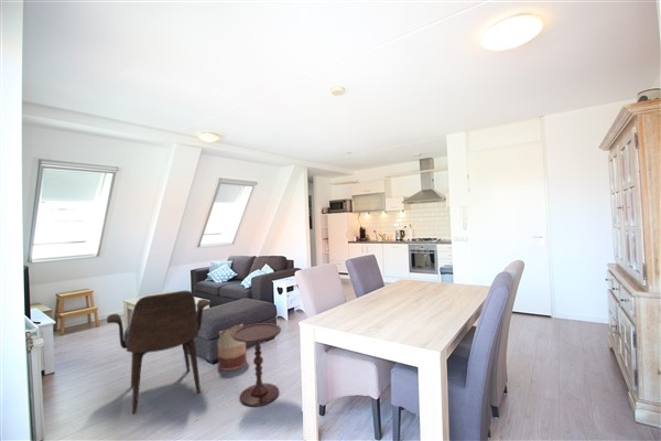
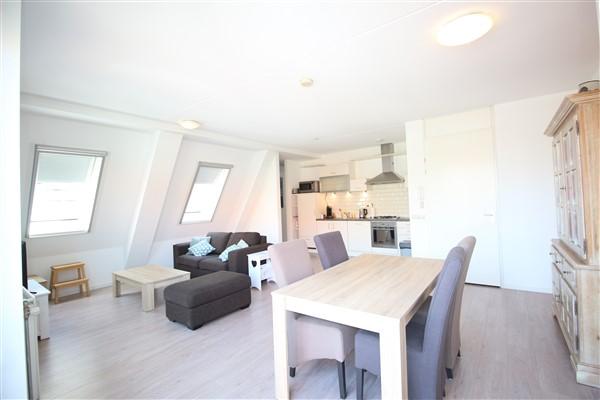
- side table (258, 363)
- armchair (163, 340)
- basket (231, 345)
